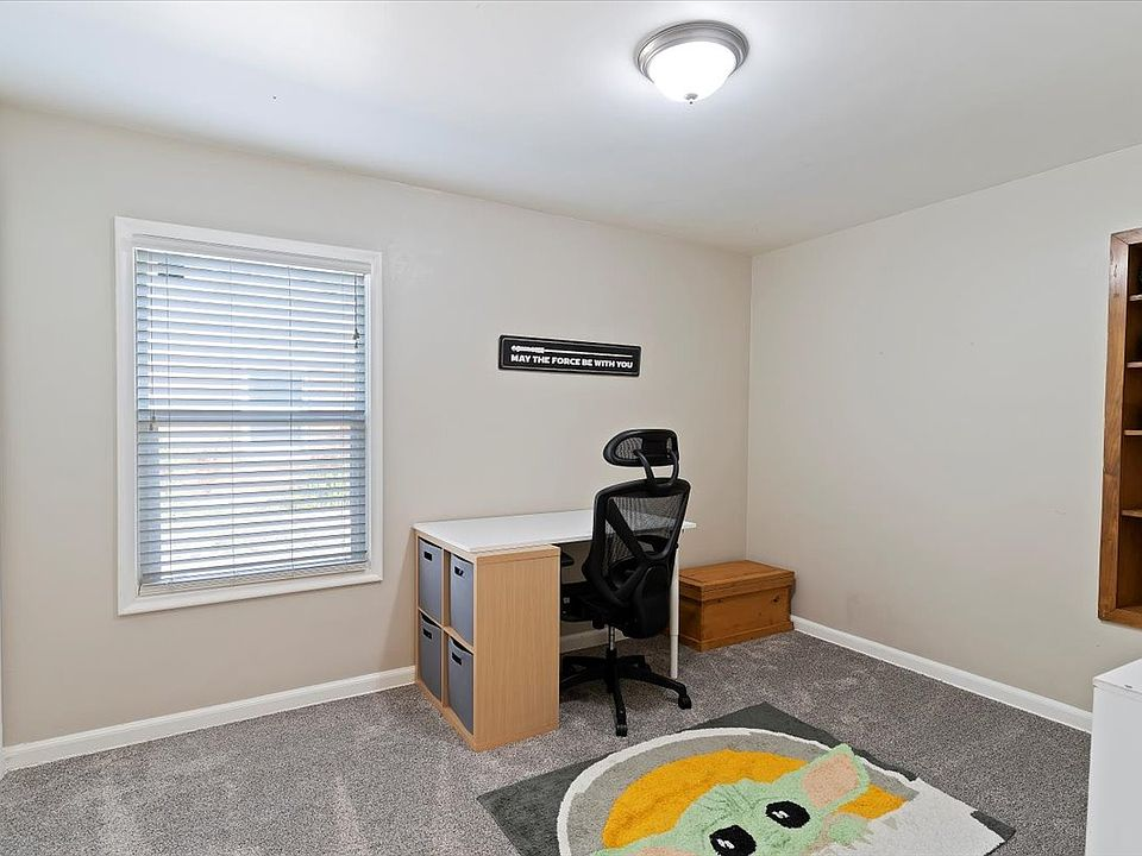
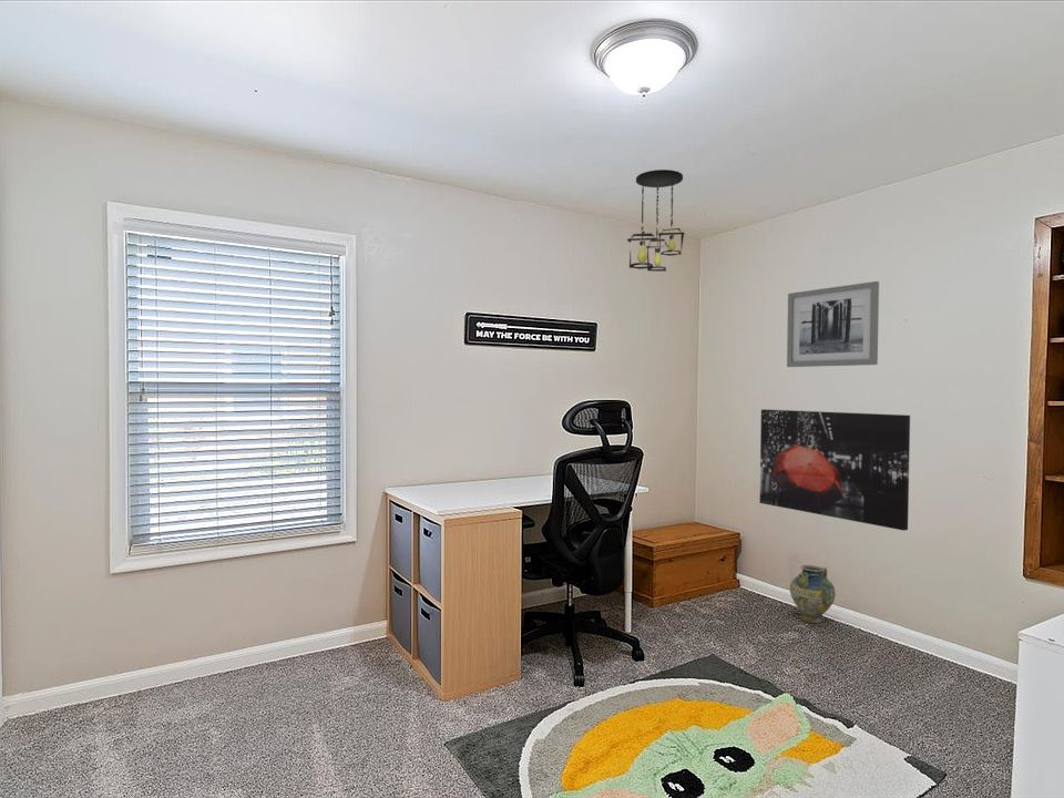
+ ceramic jug (810, 593)
+ wall art (829, 327)
+ ceiling light fixture (656, 225)
+ wall art (827, 463)
